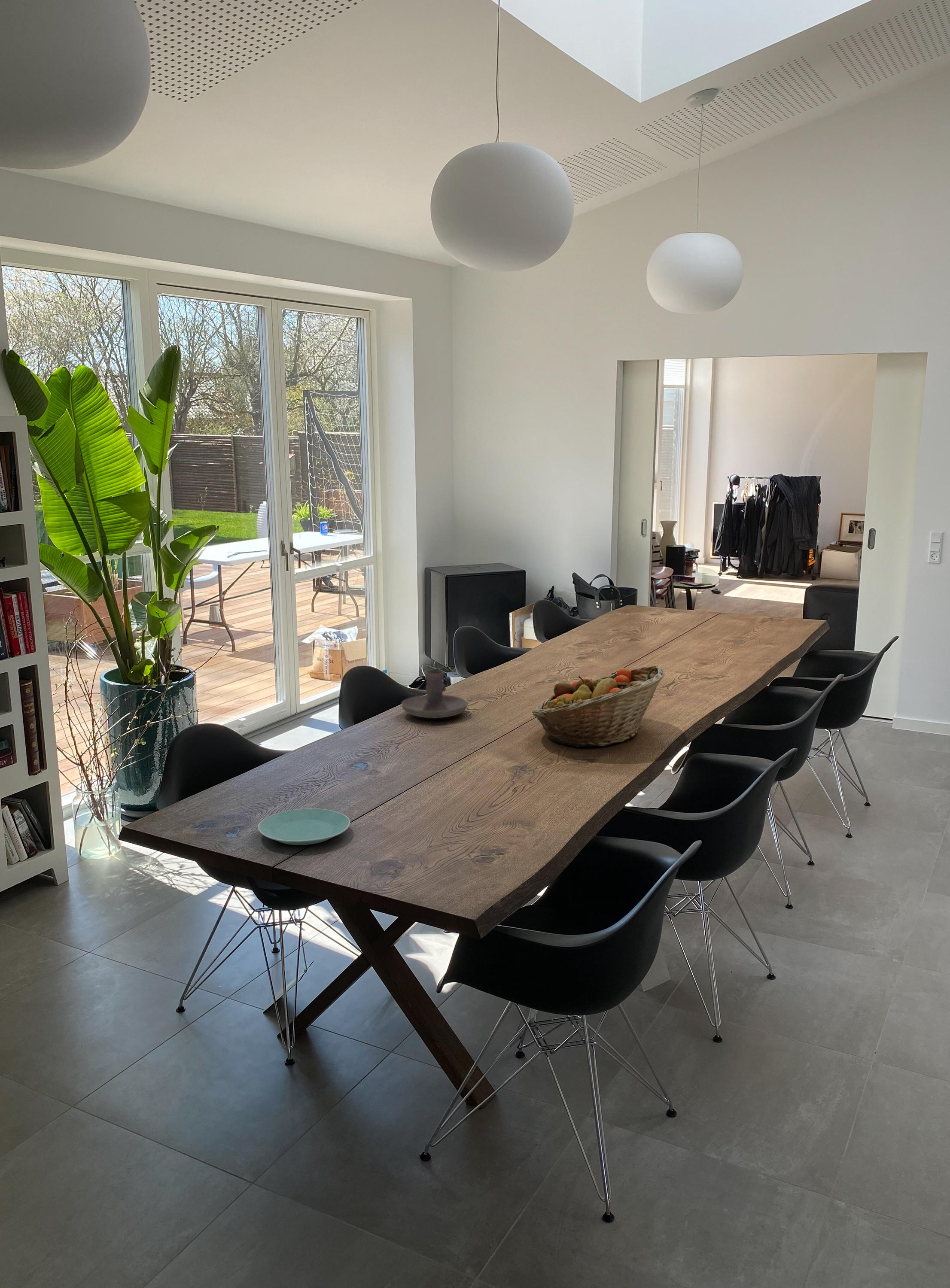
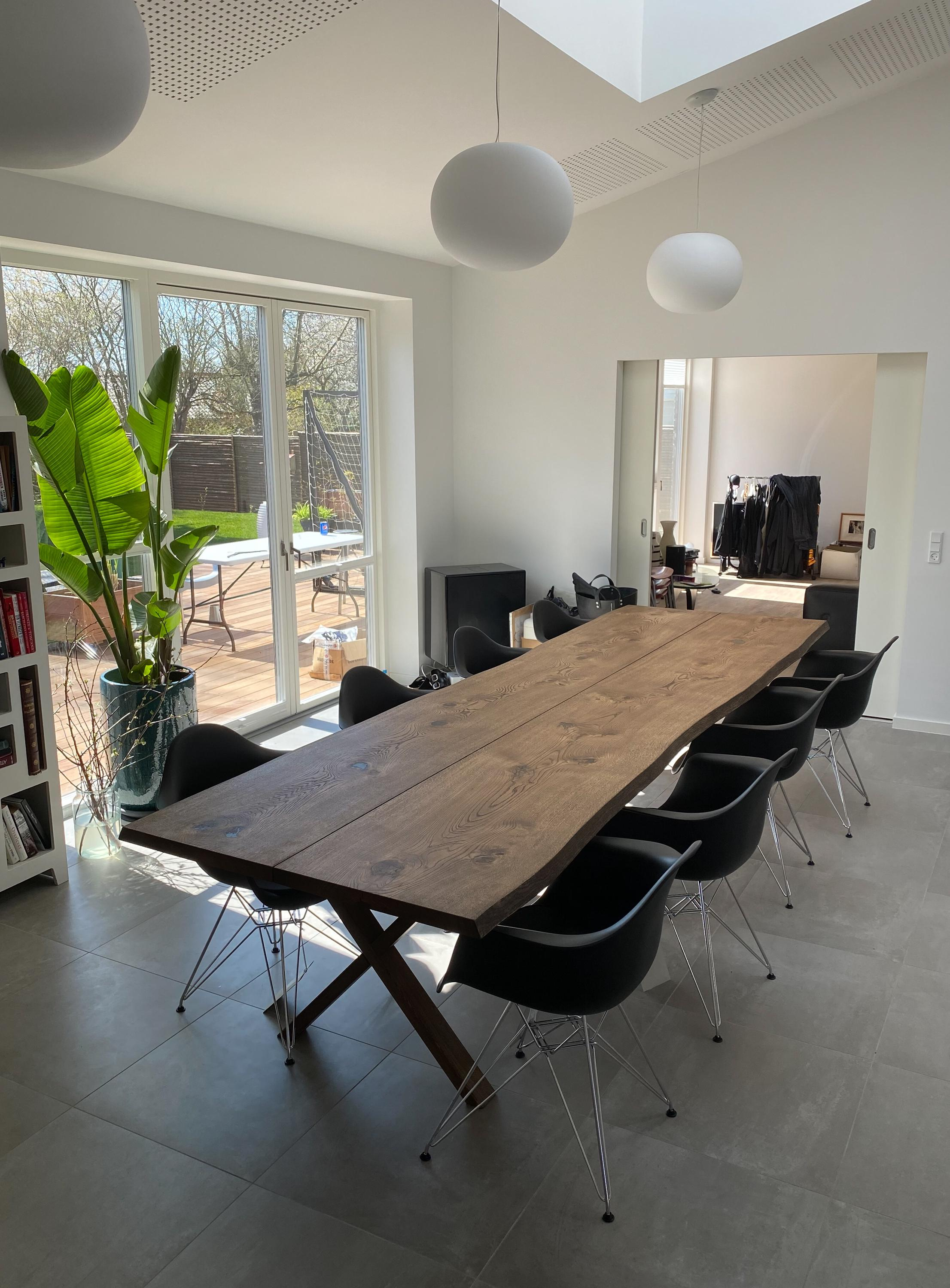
- candle holder (434, 691)
- fruit basket (599, 702)
- plate (304, 829)
